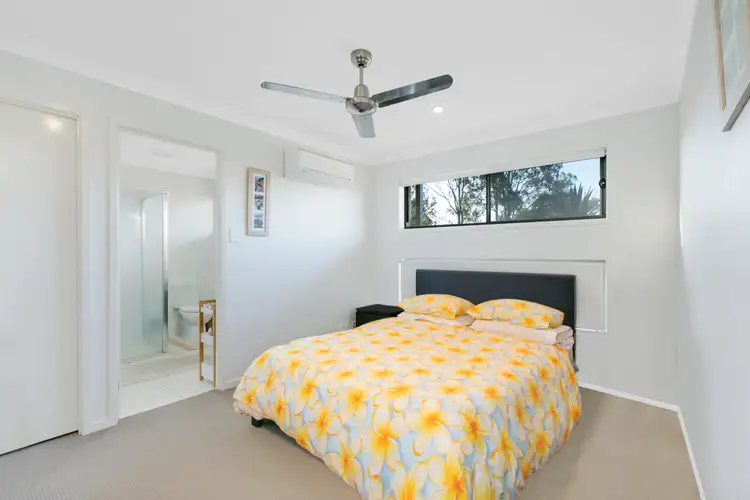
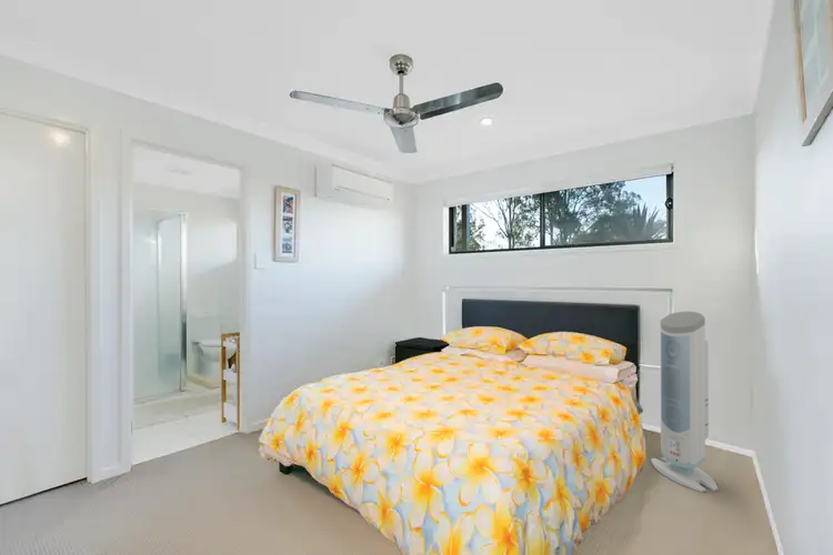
+ air purifier (682, 393)
